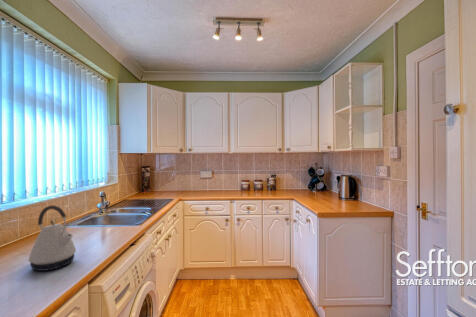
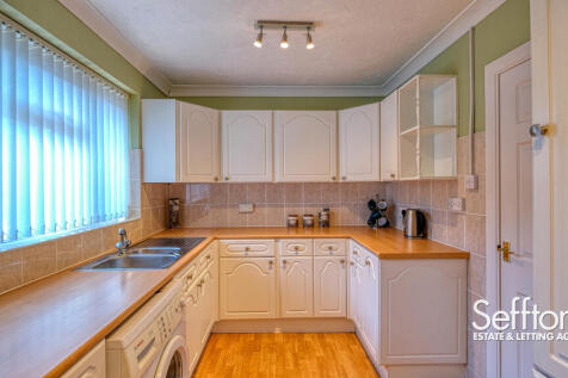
- kettle (54, 235)
